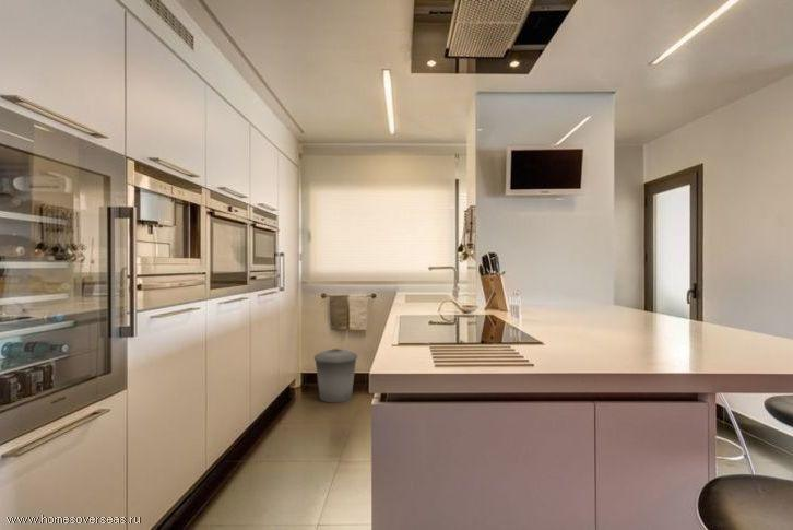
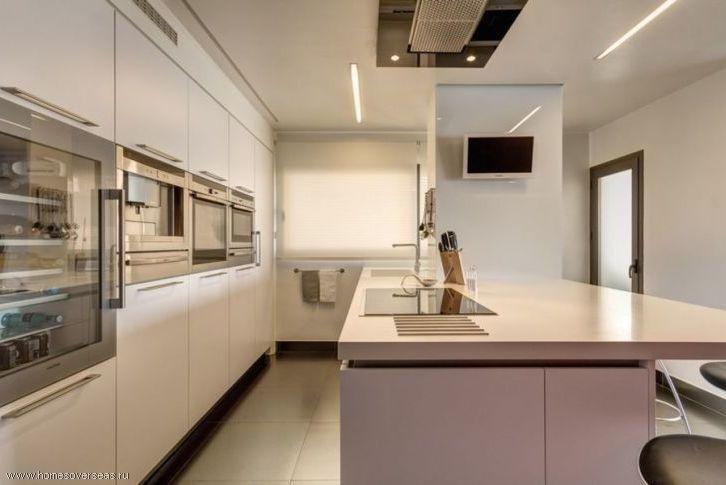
- trash can (335, 373)
